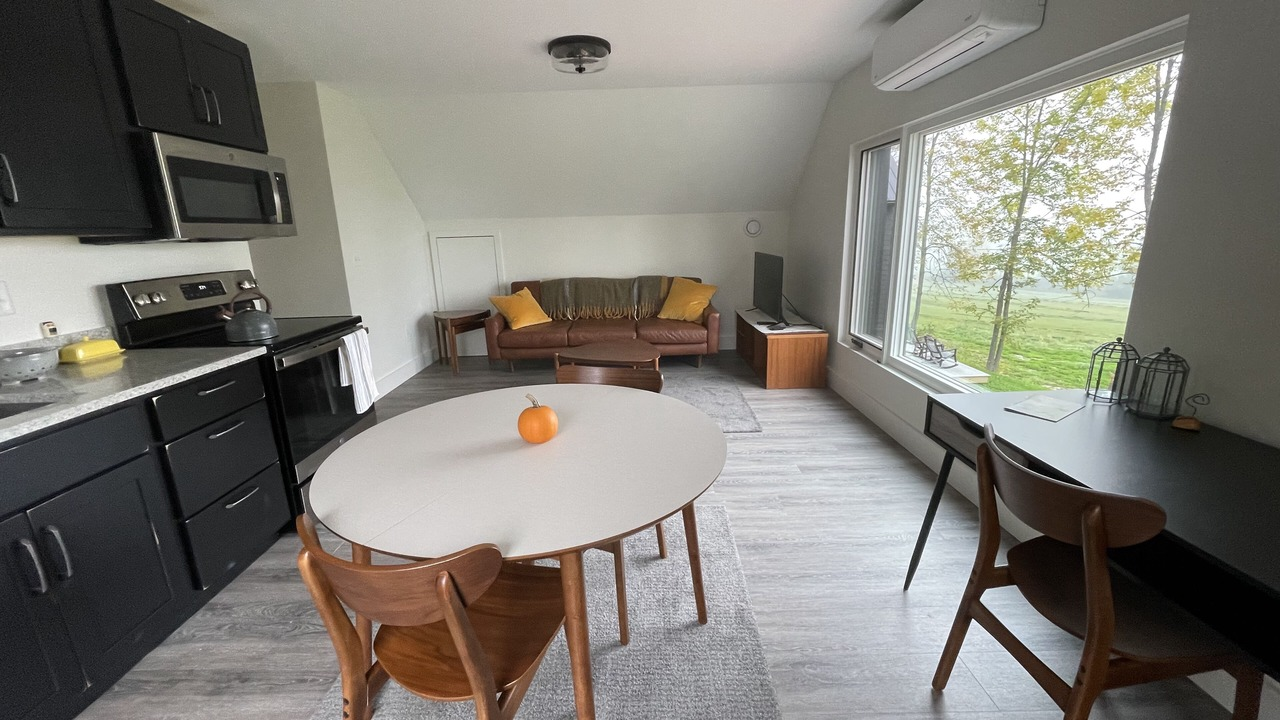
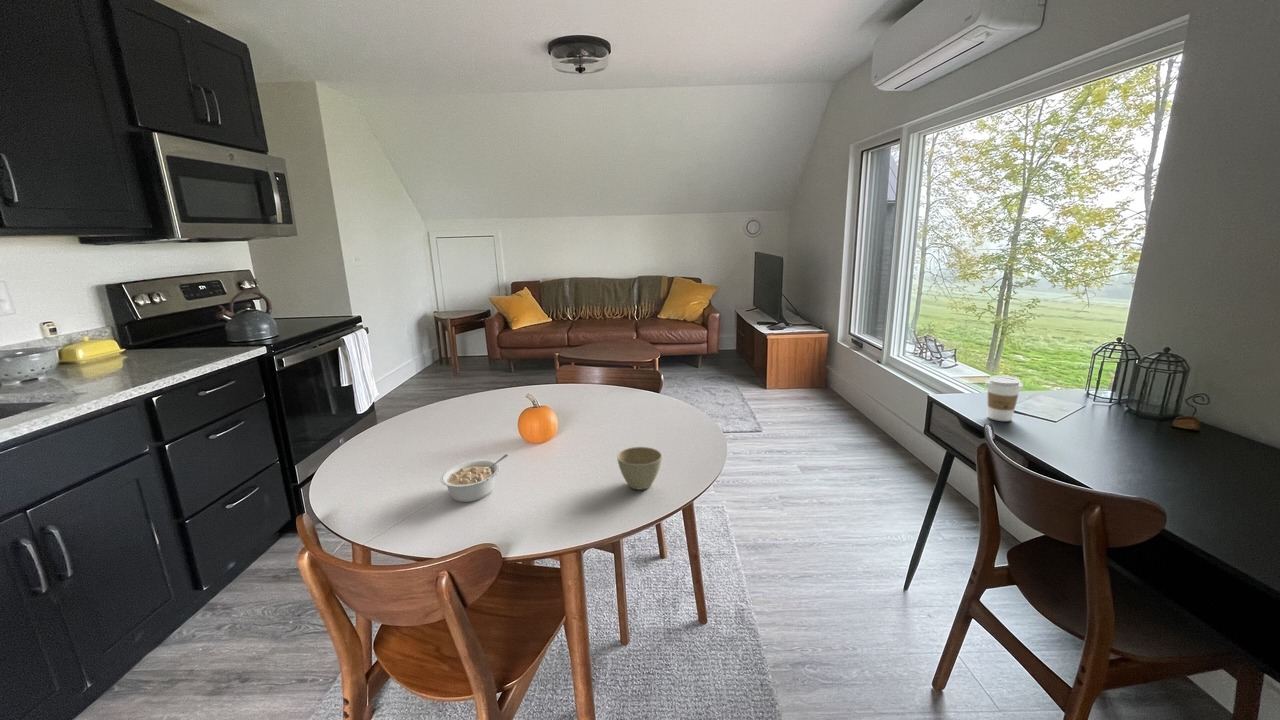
+ legume (473, 478)
+ coffee cup (1002, 398)
+ flower pot (639, 470)
